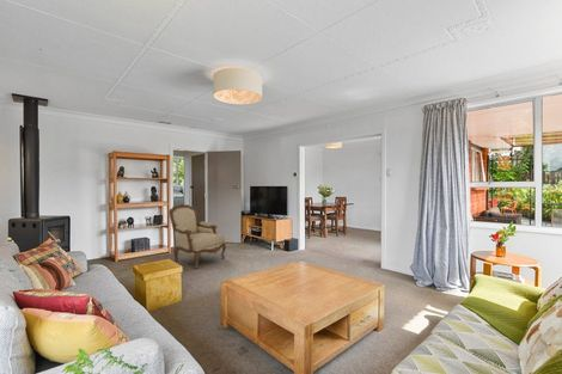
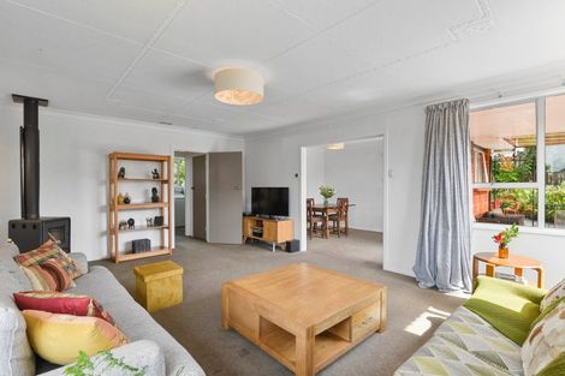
- armchair (197, 232)
